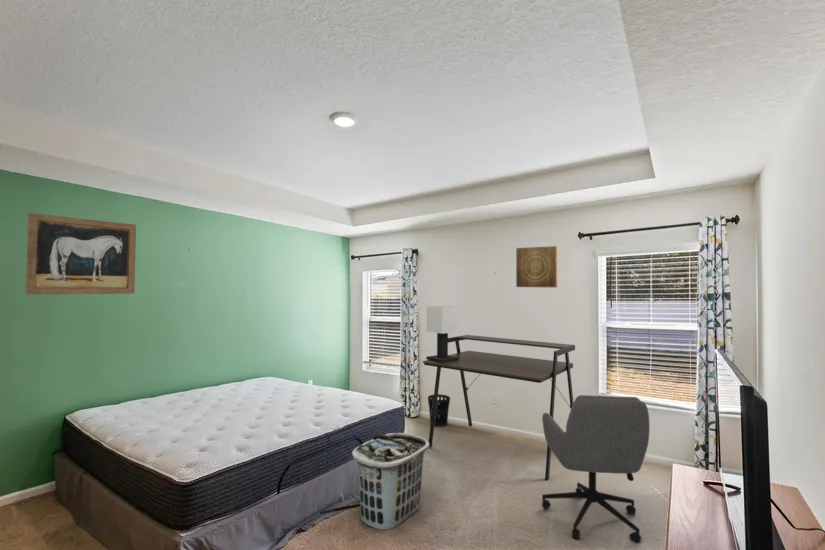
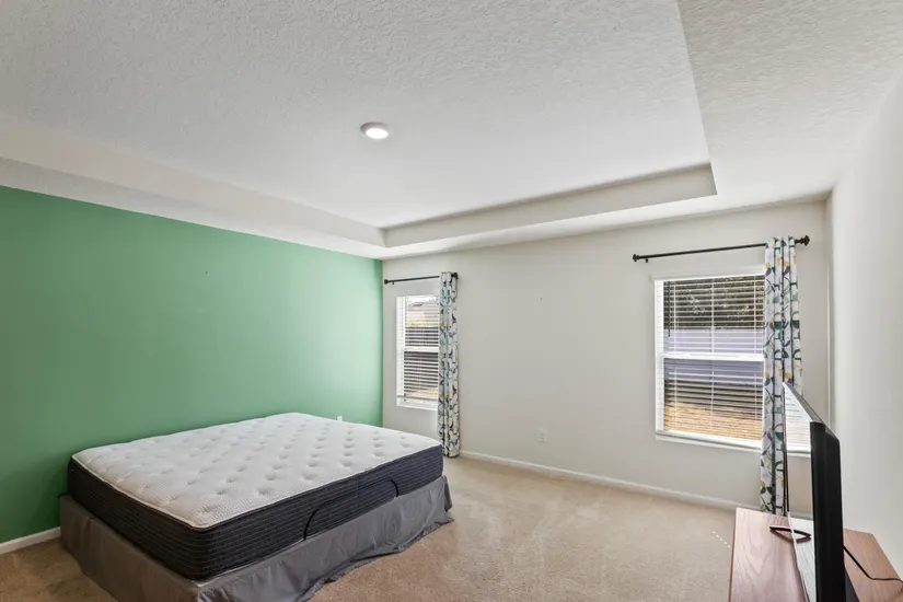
- desk (505, 377)
- wastebasket (438, 410)
- clothes hamper (391, 473)
- wall art (85, 256)
- office chair (593, 452)
- wall art (536, 267)
- table lamp (442, 332)
